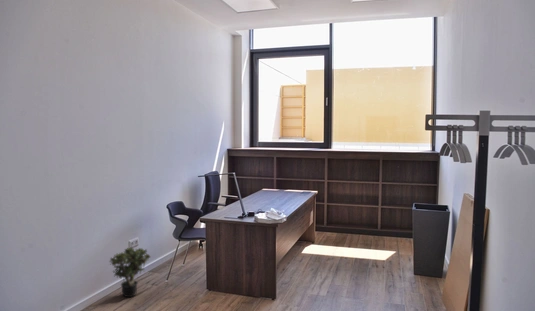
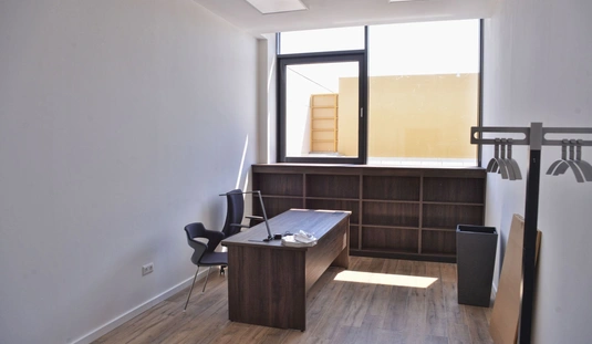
- potted plant (132, 270)
